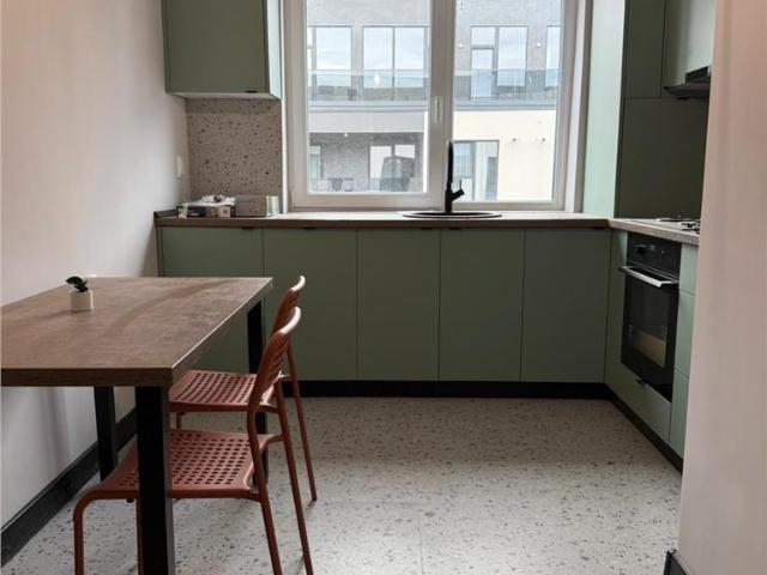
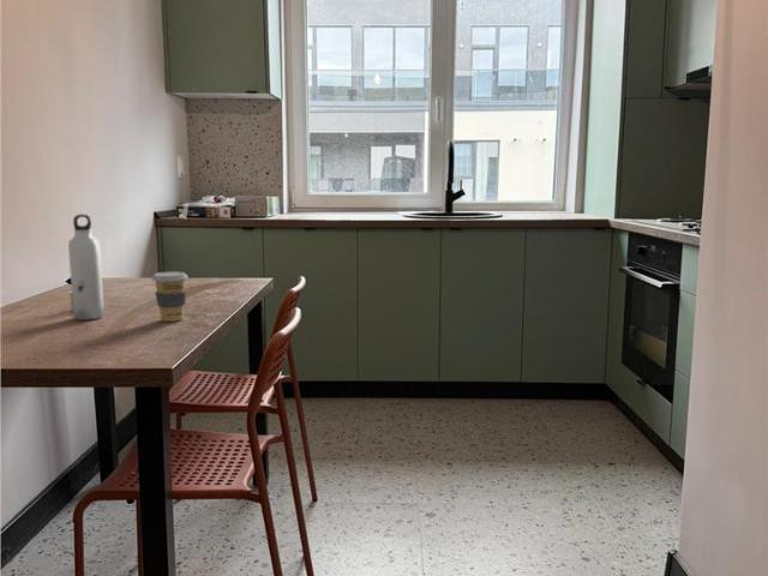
+ water bottle (85, 266)
+ coffee cup (170, 296)
